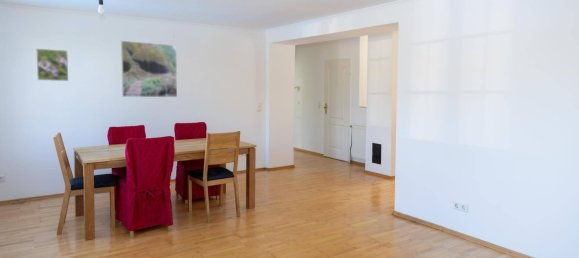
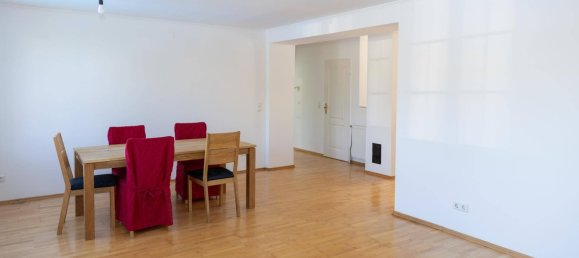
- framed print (150, 70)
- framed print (52, 65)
